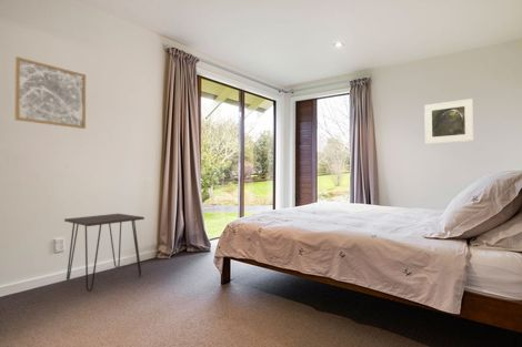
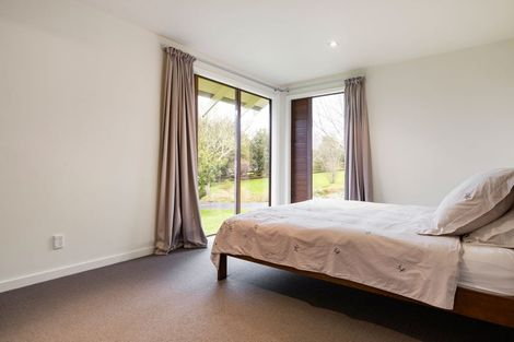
- wall art (52, 95)
- desk (98, 247)
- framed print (448, 122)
